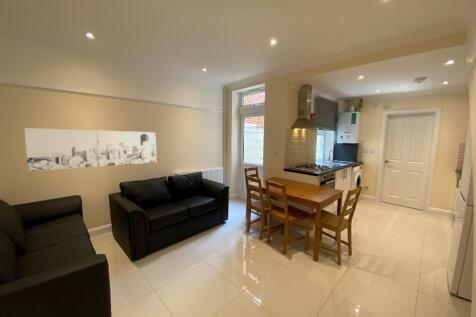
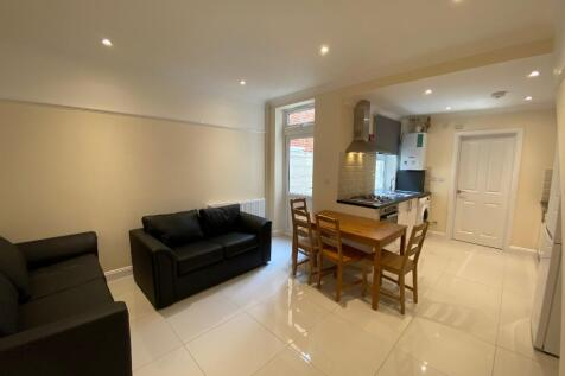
- wall art (103, 148)
